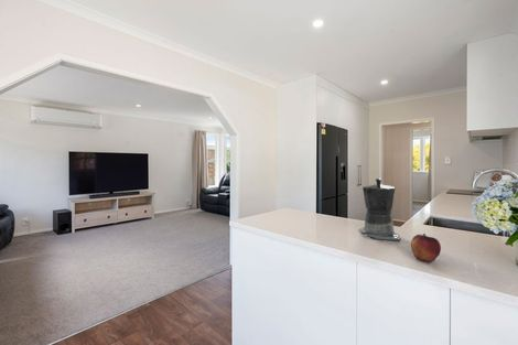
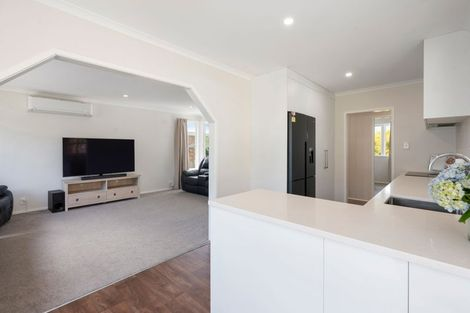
- coffee maker (378, 206)
- fruit (425, 247)
